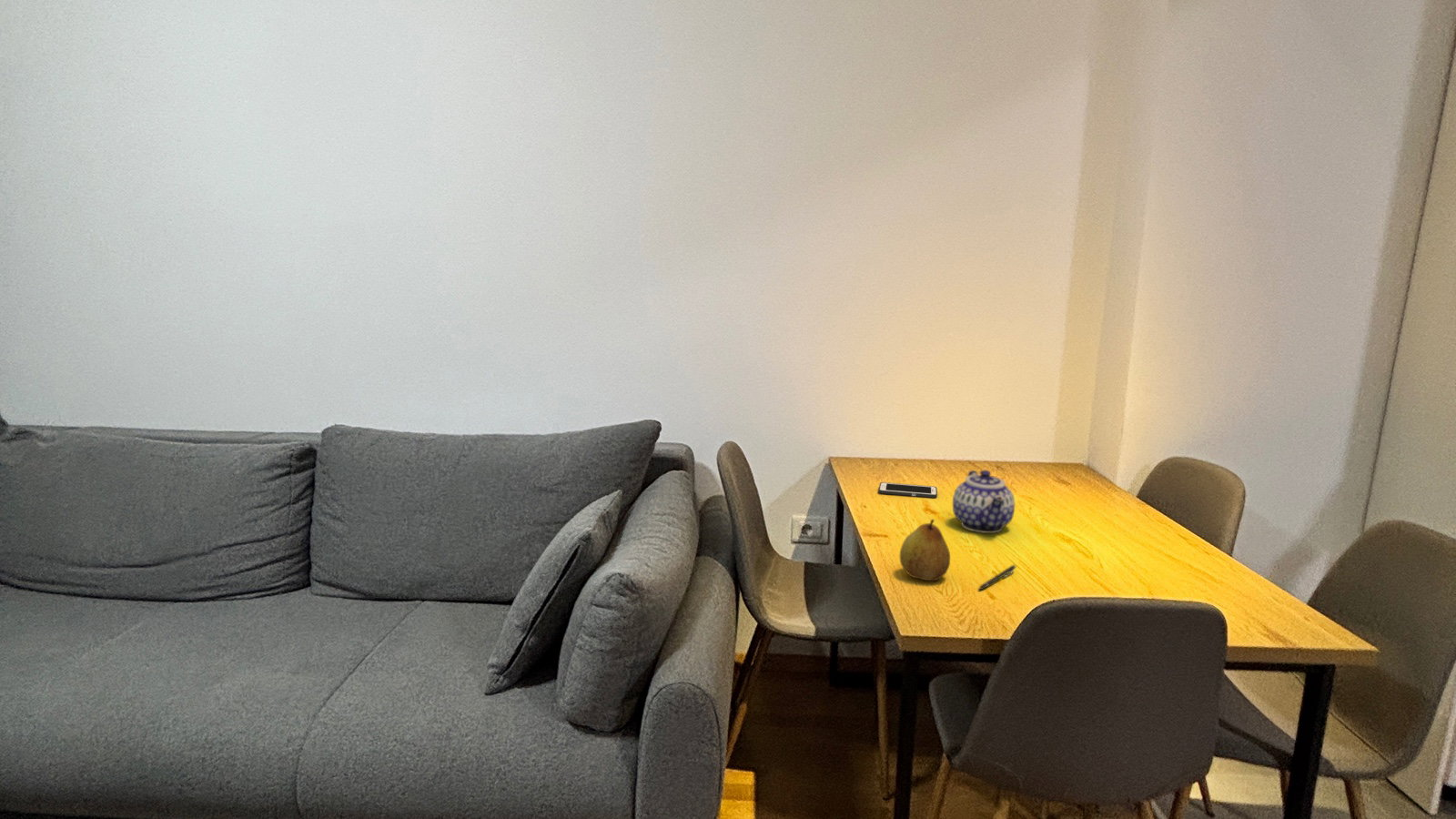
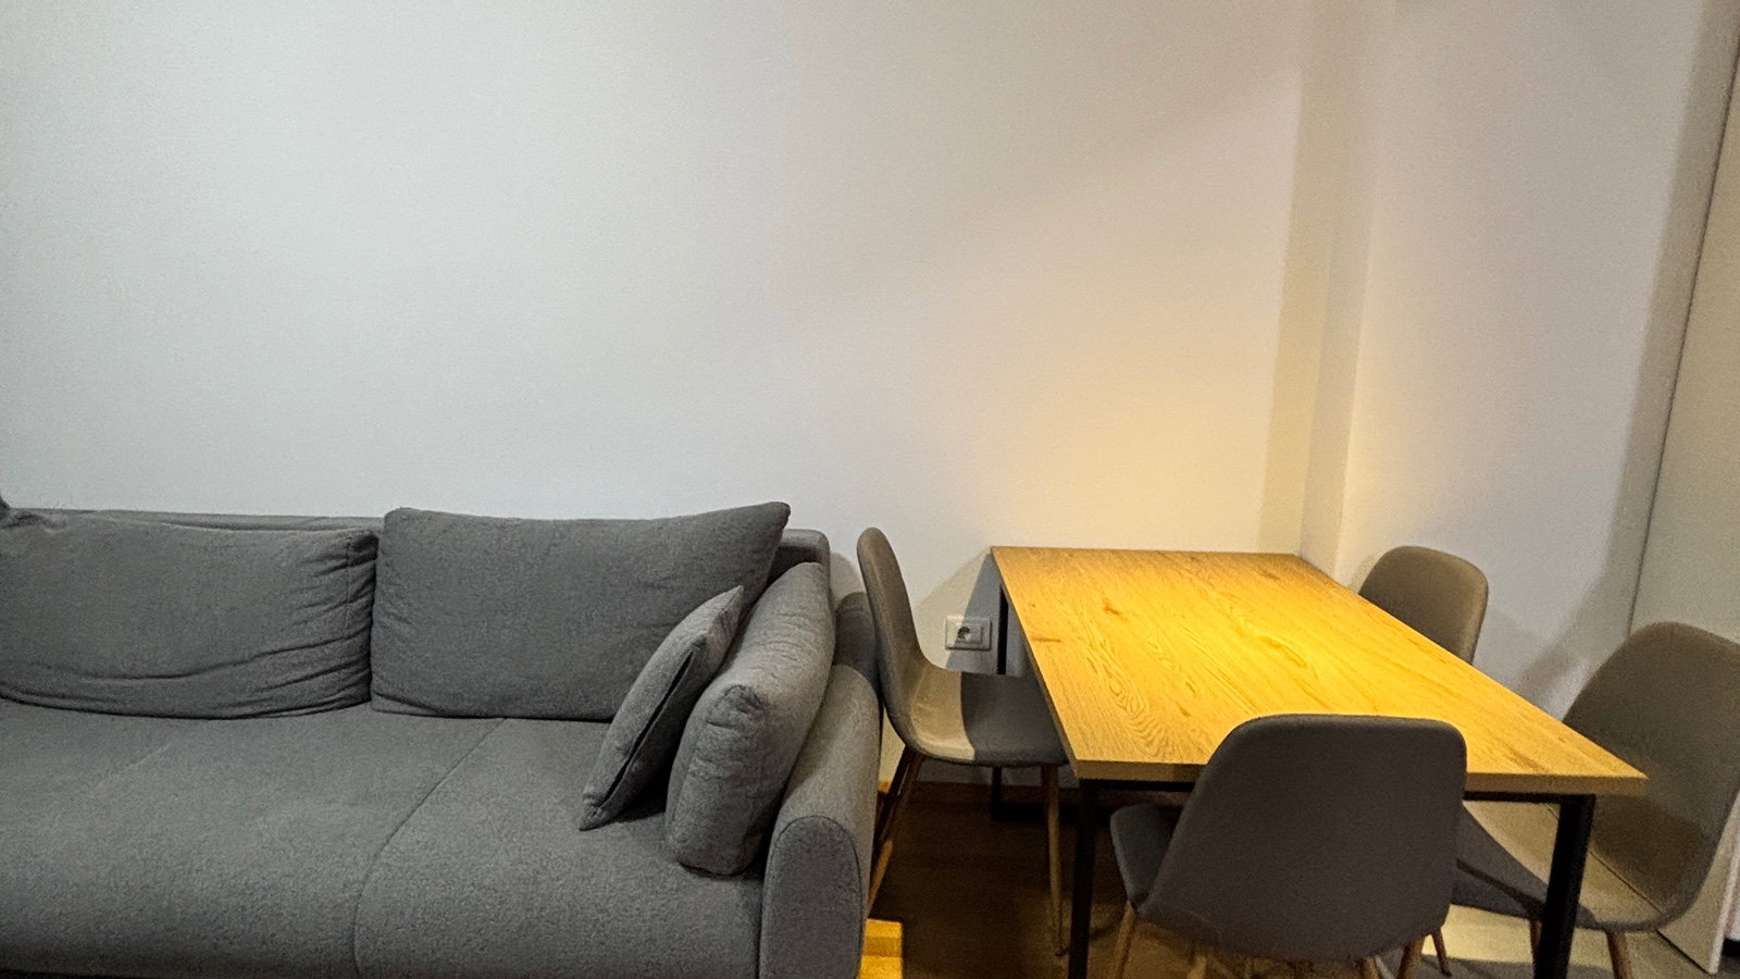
- pen (996, 577)
- cell phone (907, 490)
- fruit (925, 545)
- teapot (984, 499)
